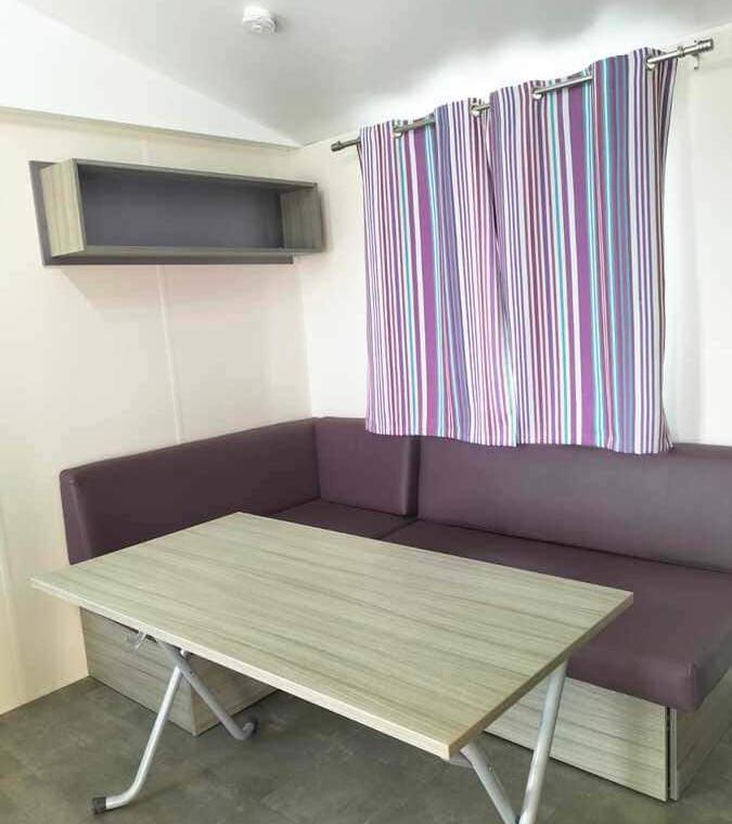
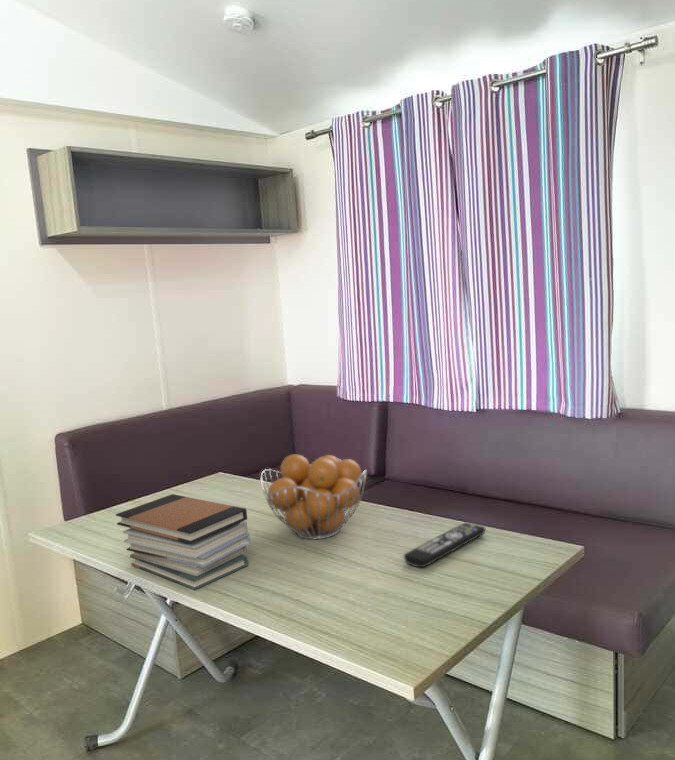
+ fruit basket (315, 493)
+ remote control (446, 544)
+ book stack (185, 538)
